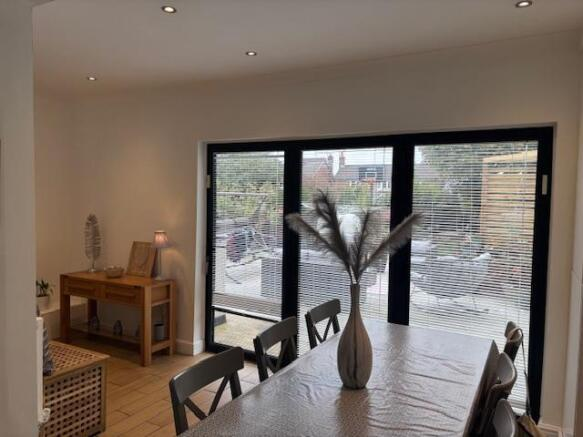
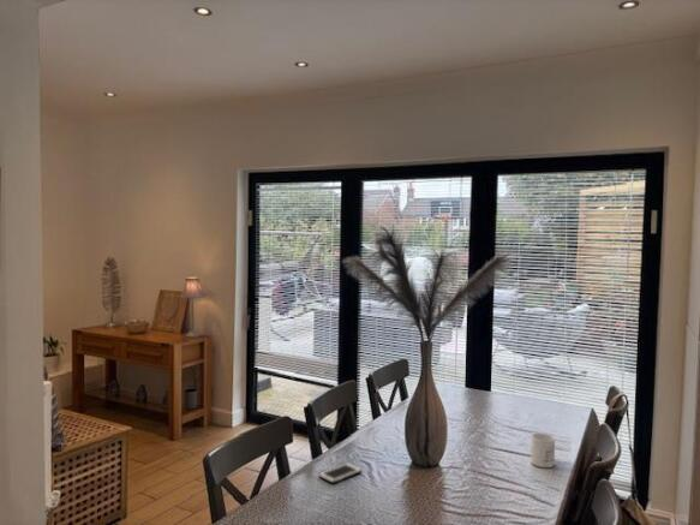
+ cell phone (340, 472)
+ mug (544, 448)
